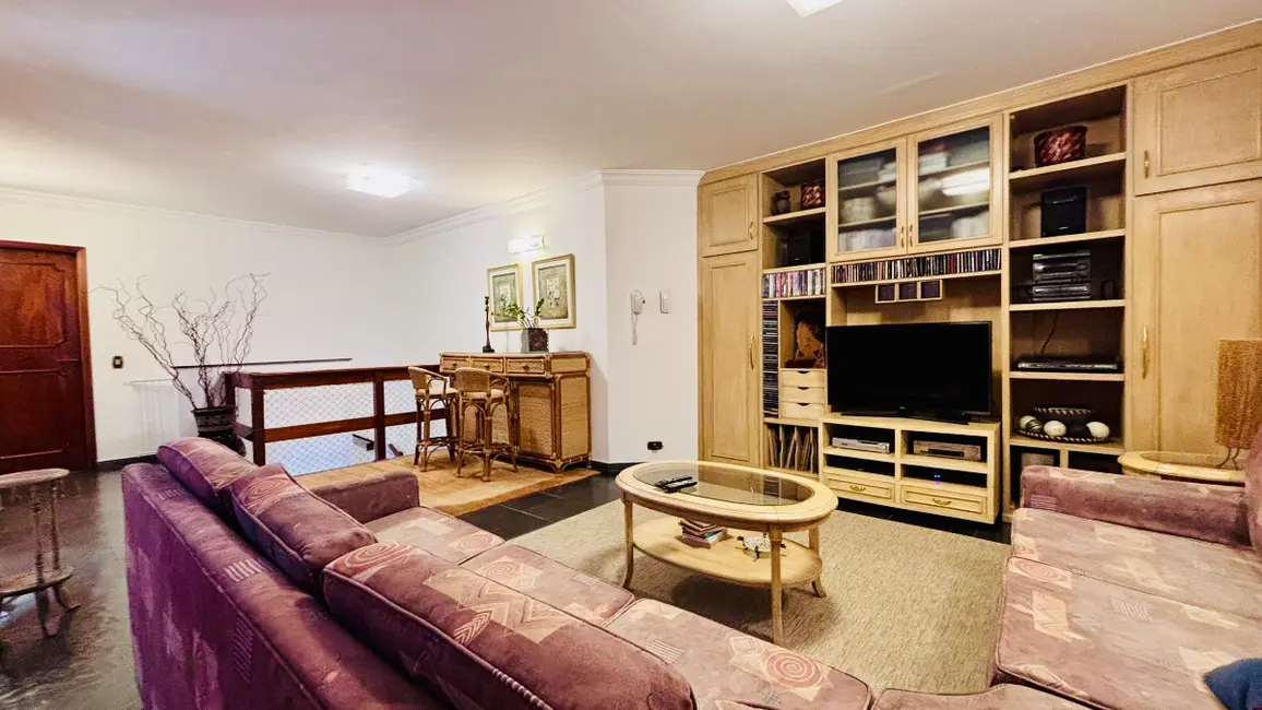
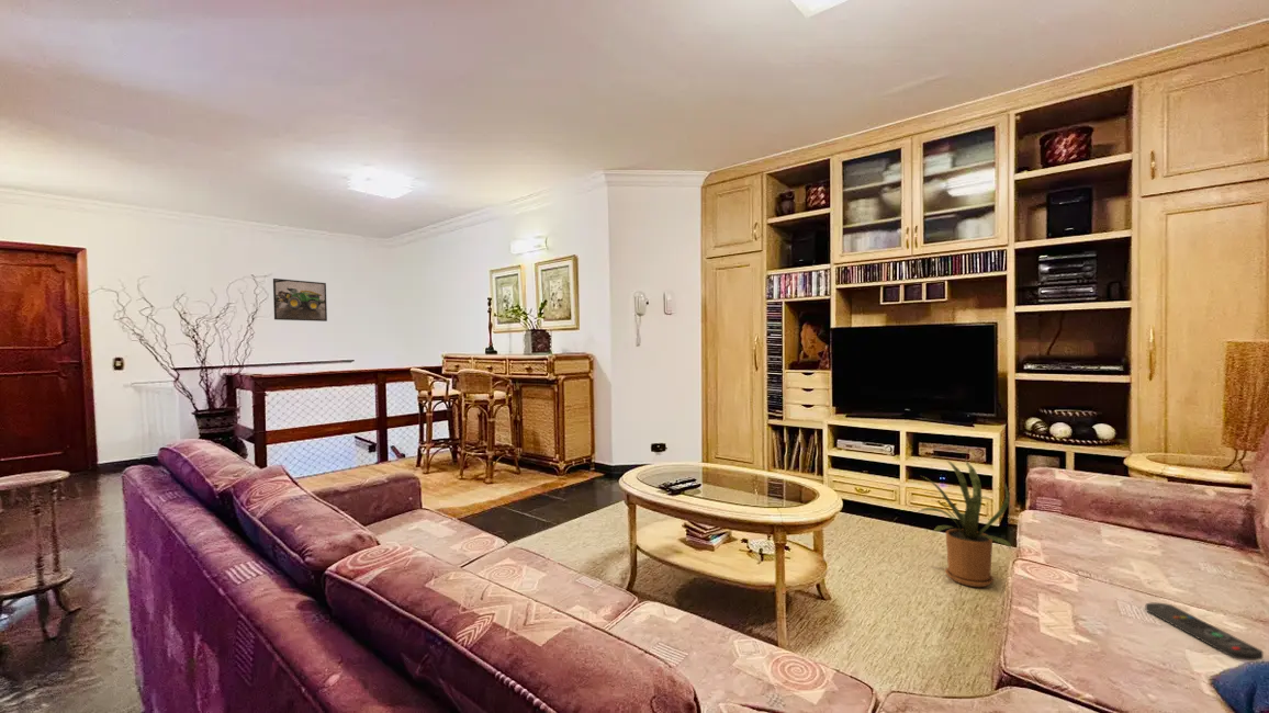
+ house plant (961, 522)
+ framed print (301, 301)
+ remote control (1199, 629)
